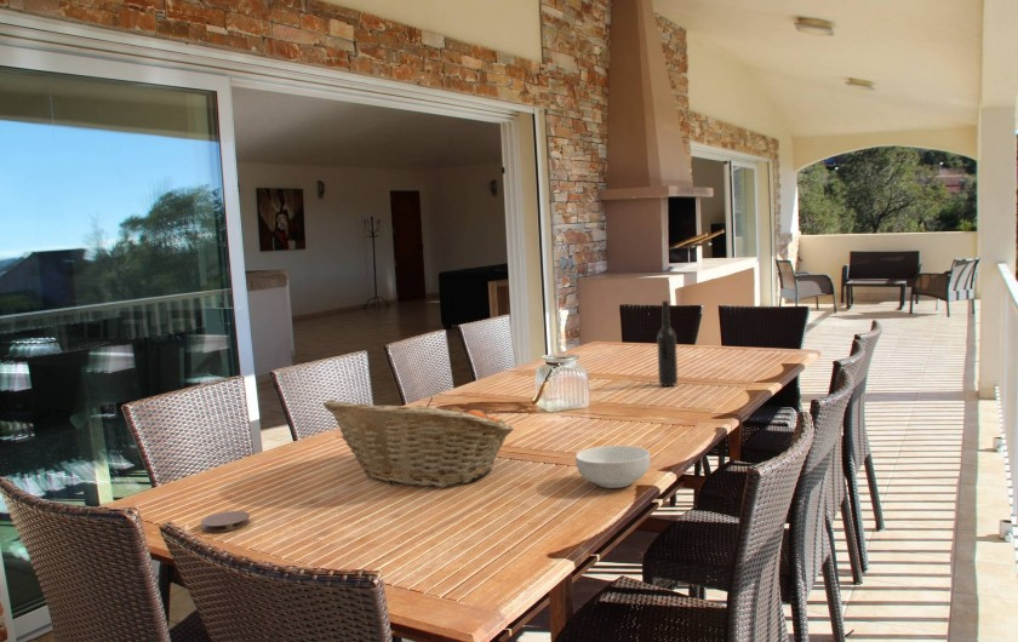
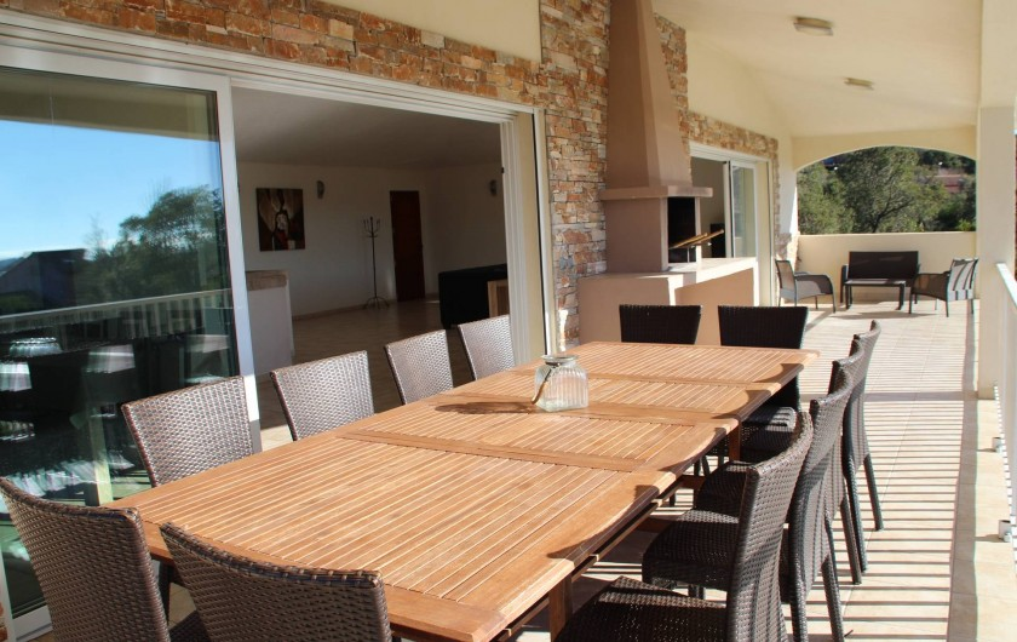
- cereal bowl (612, 468)
- fruit basket (418, 431)
- coaster (225, 521)
- bottle (667, 343)
